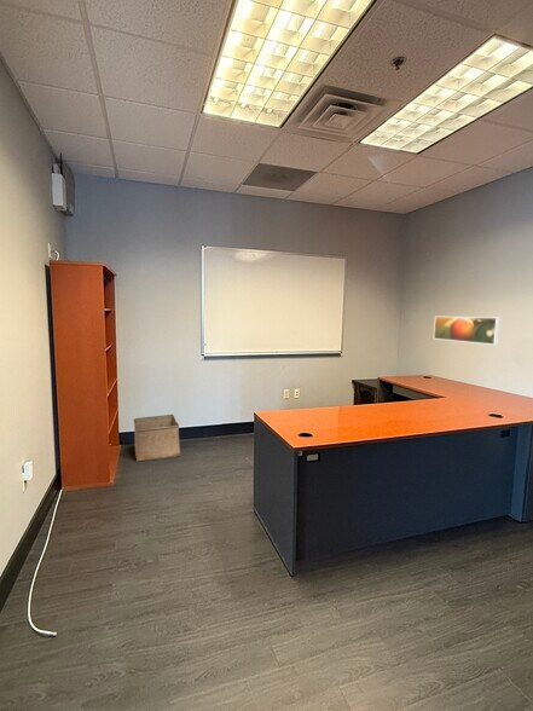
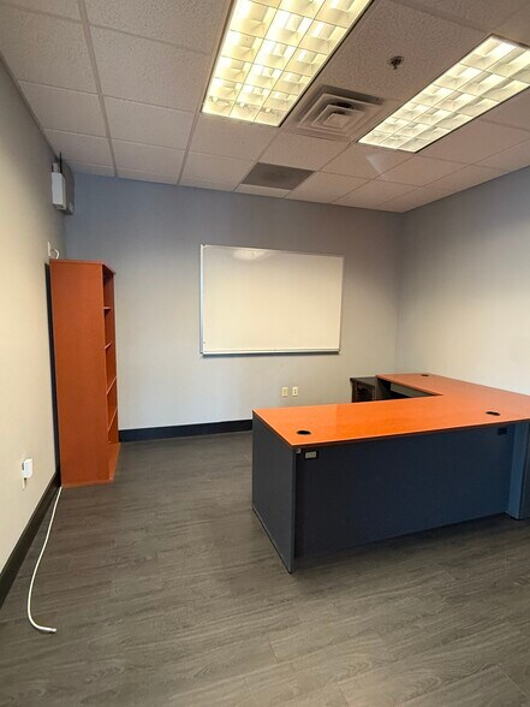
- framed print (463, 329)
- storage bin (156, 437)
